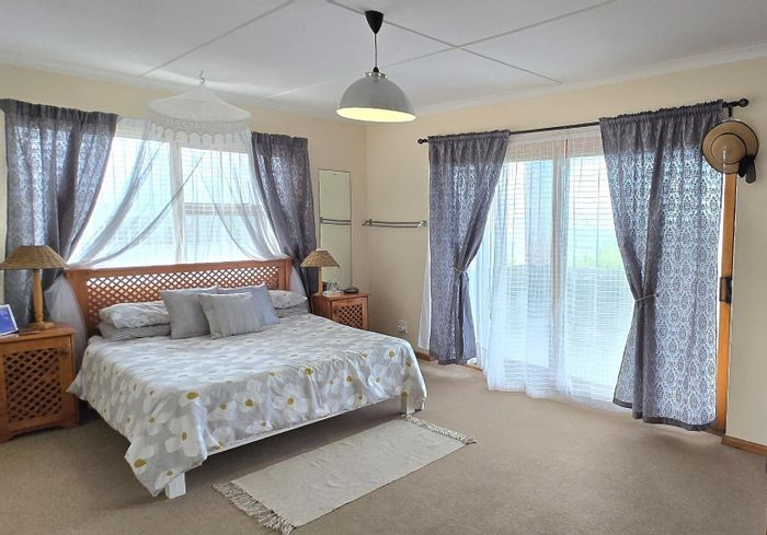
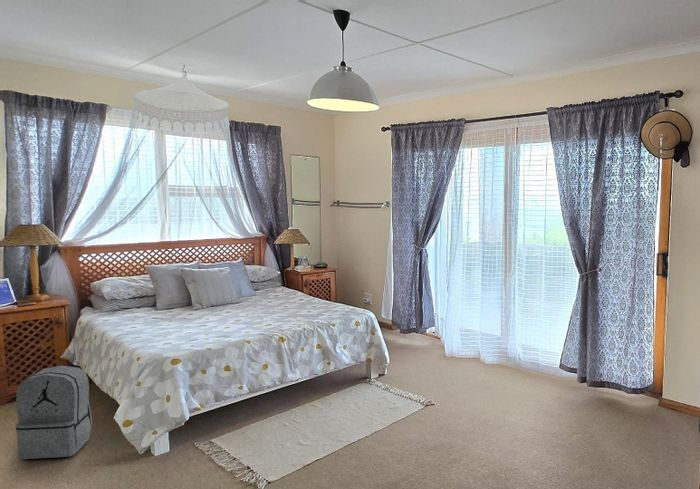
+ backpack (56, 407)
